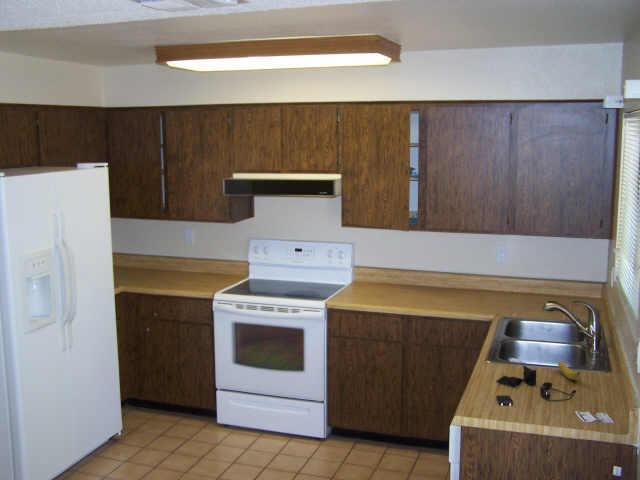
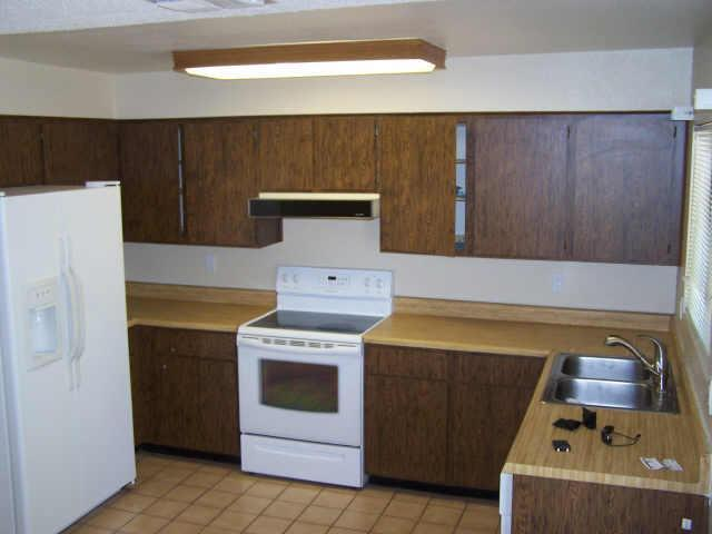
- banana (569, 371)
